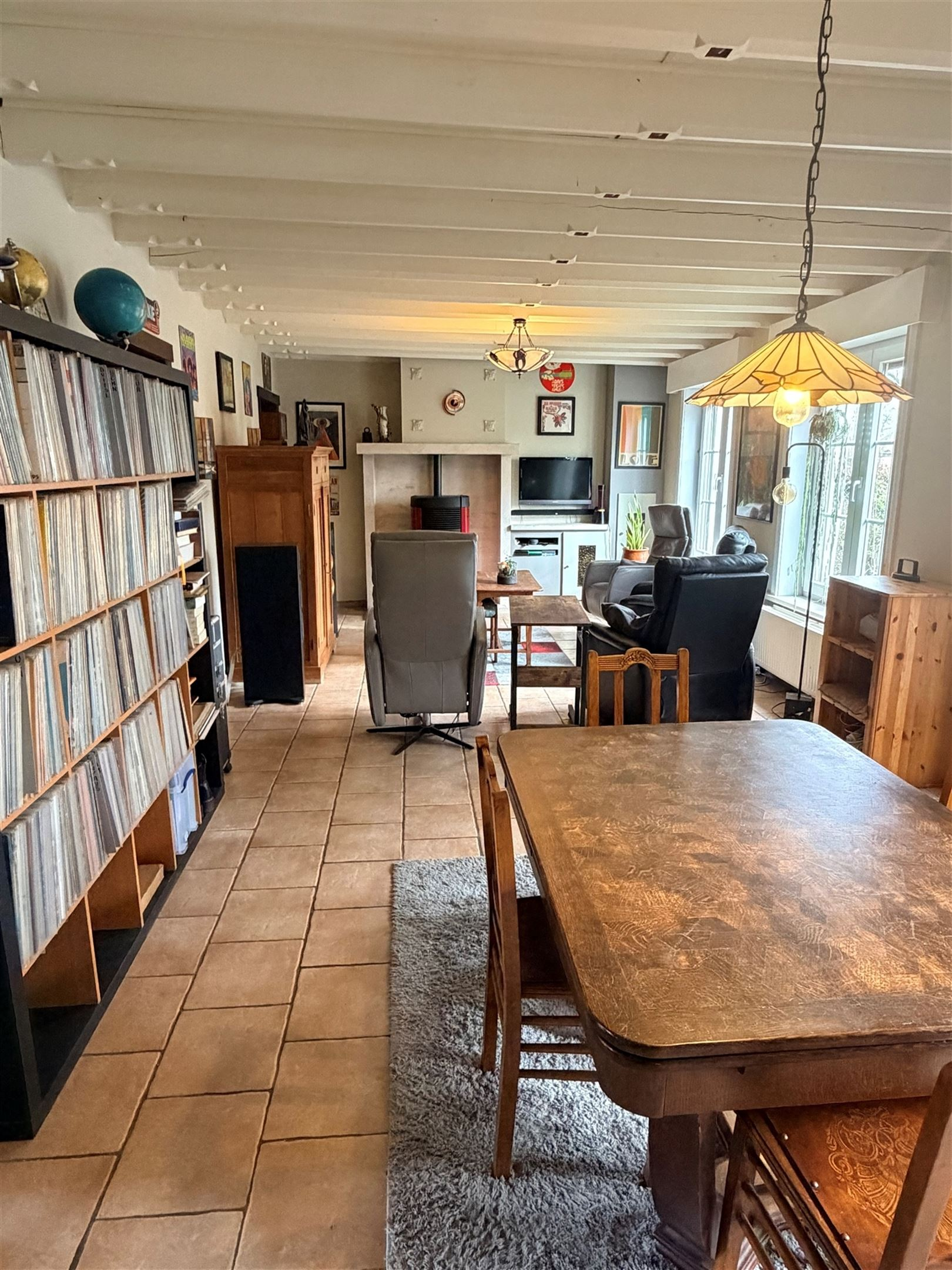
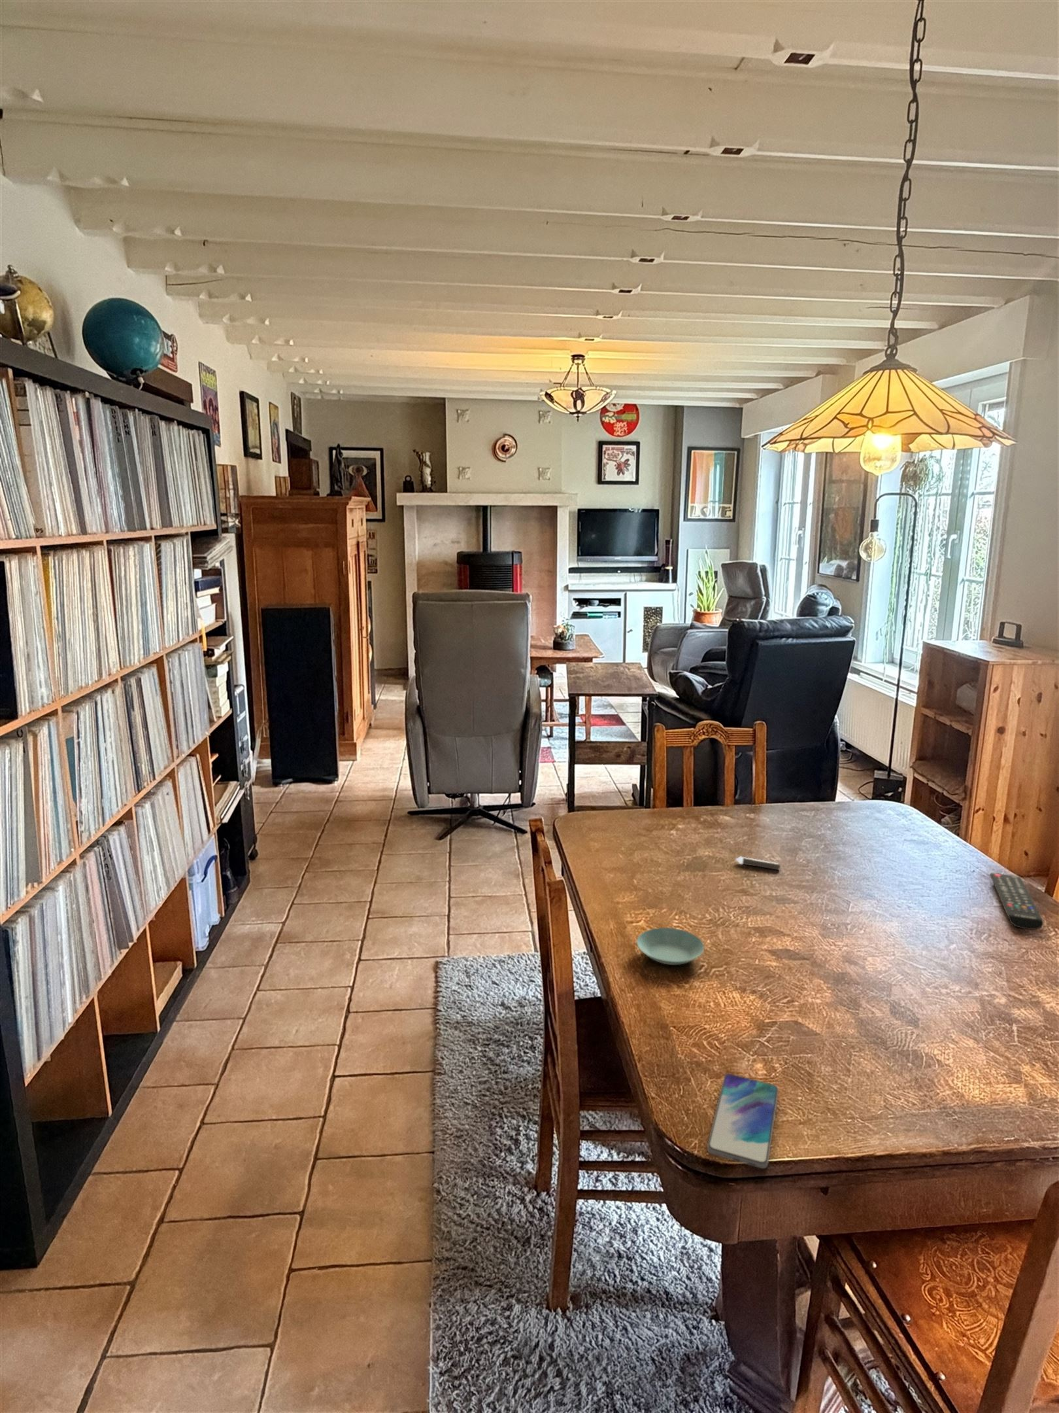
+ smartphone (744, 1117)
+ remote control (1013, 899)
+ candle (758, 863)
+ saucer (670, 949)
